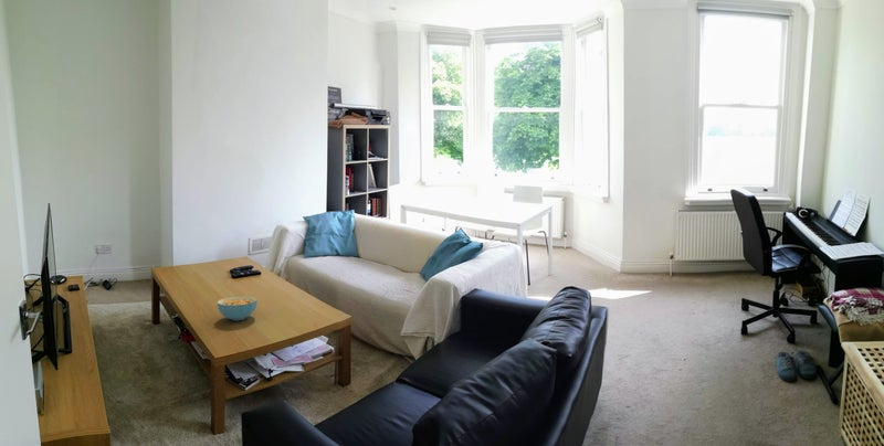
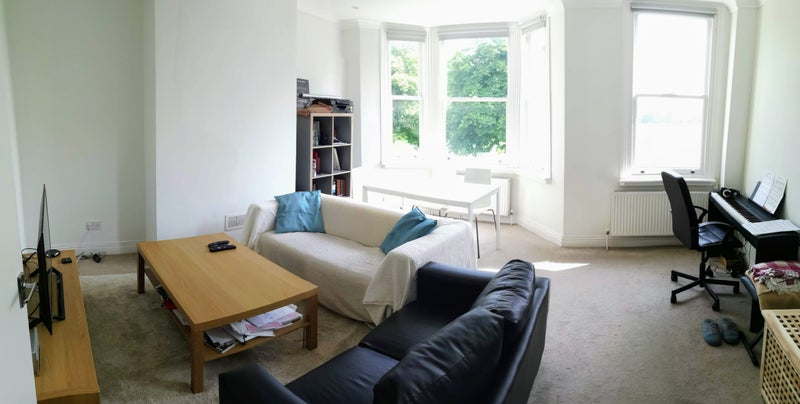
- cereal bowl (238, 309)
